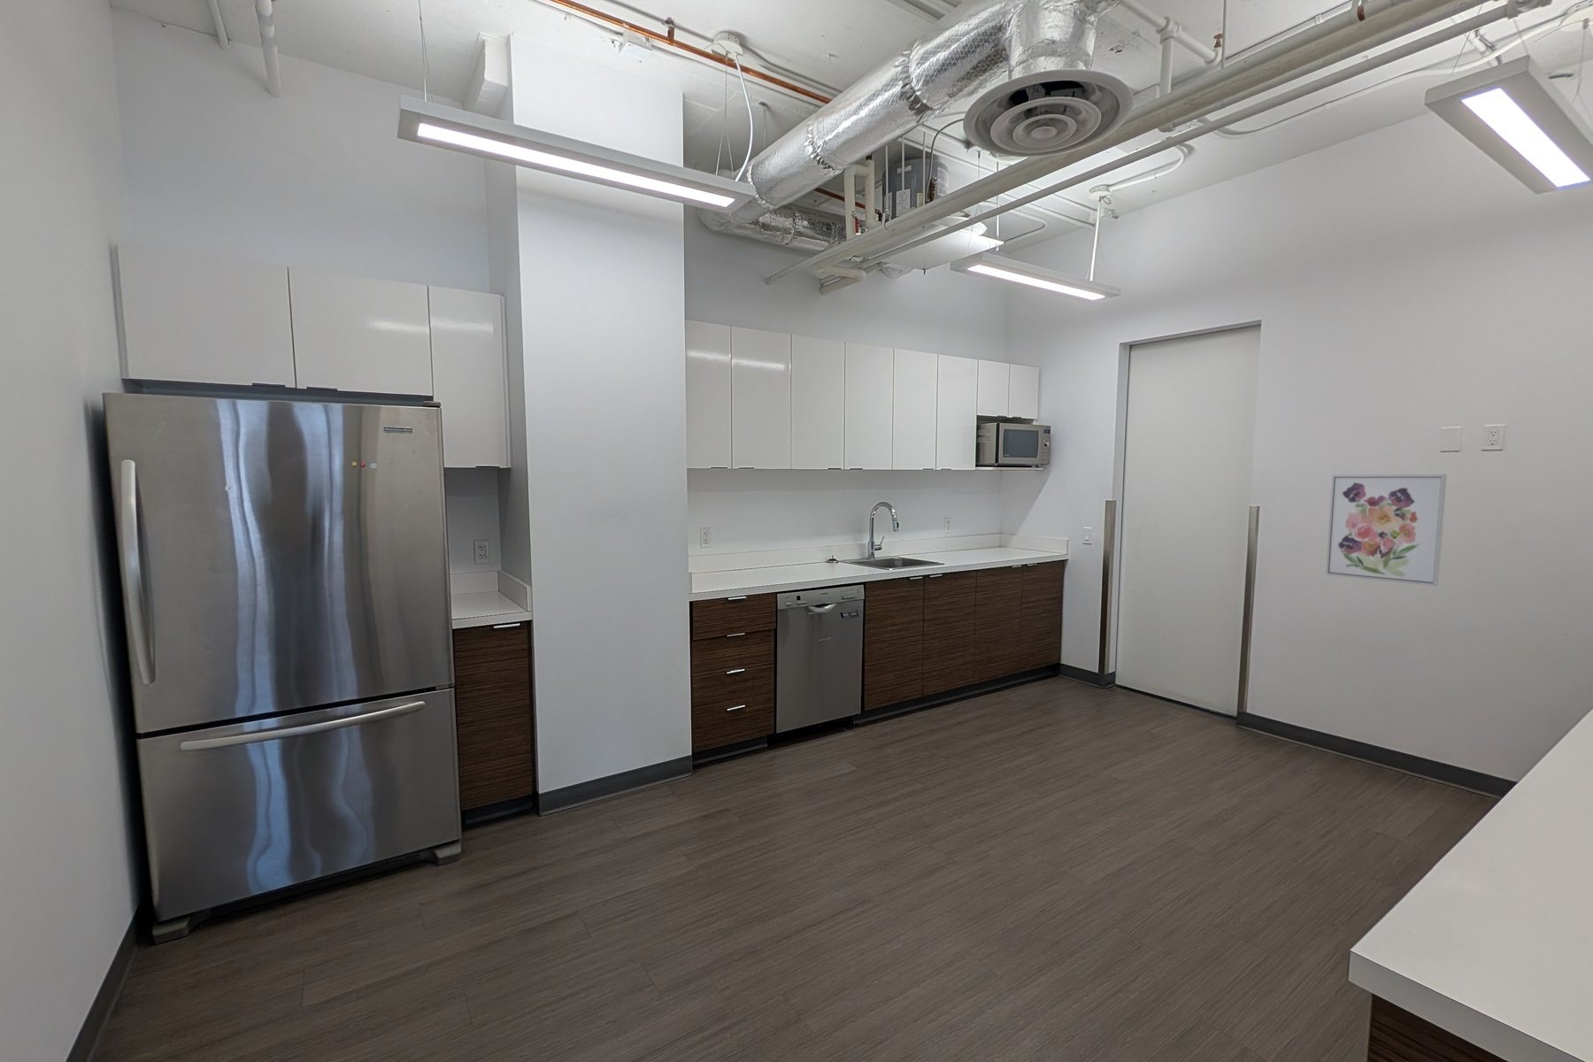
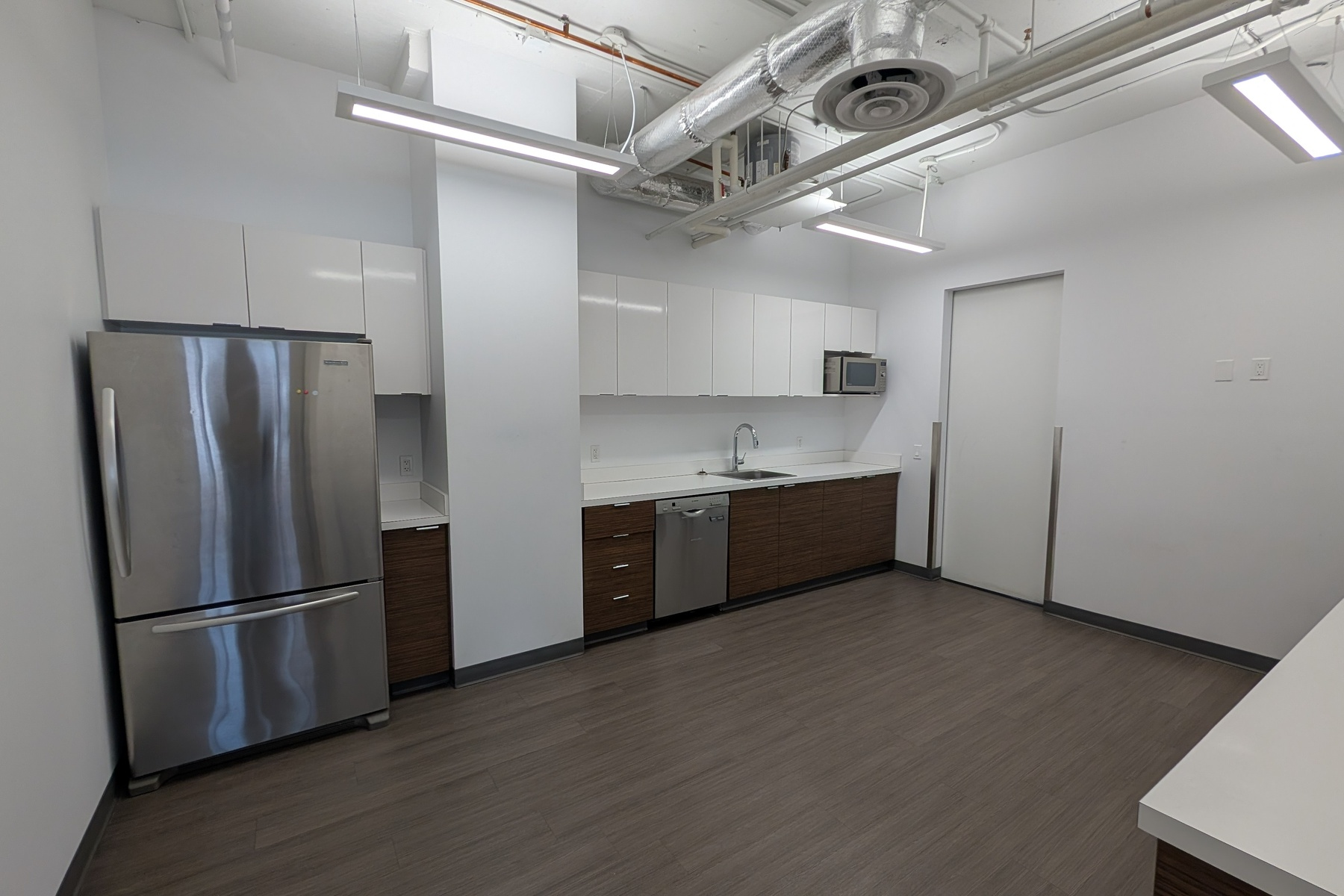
- wall art (1382, 527)
